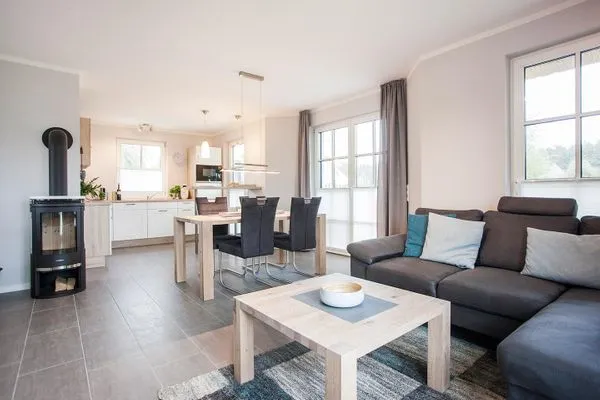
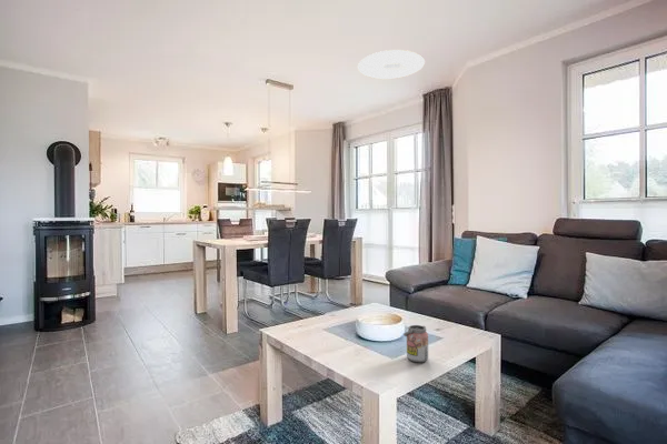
+ ceiling light (390, 62)
+ beverage can (416, 342)
